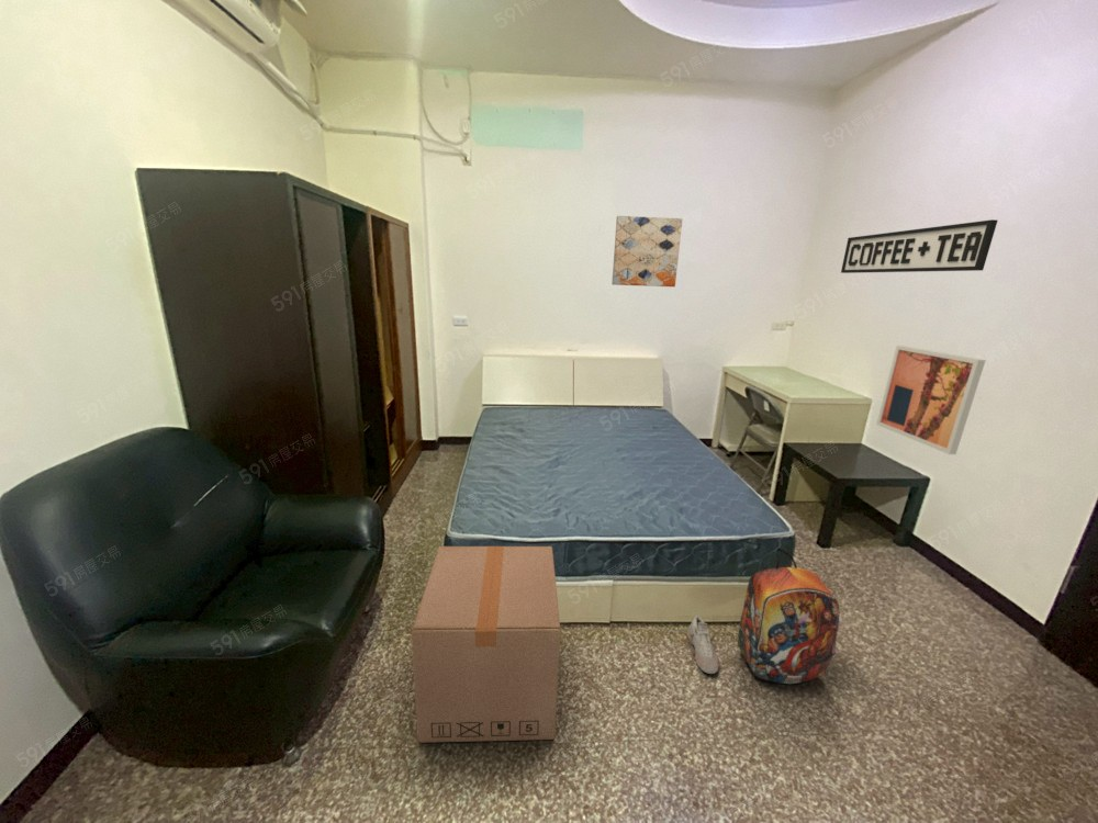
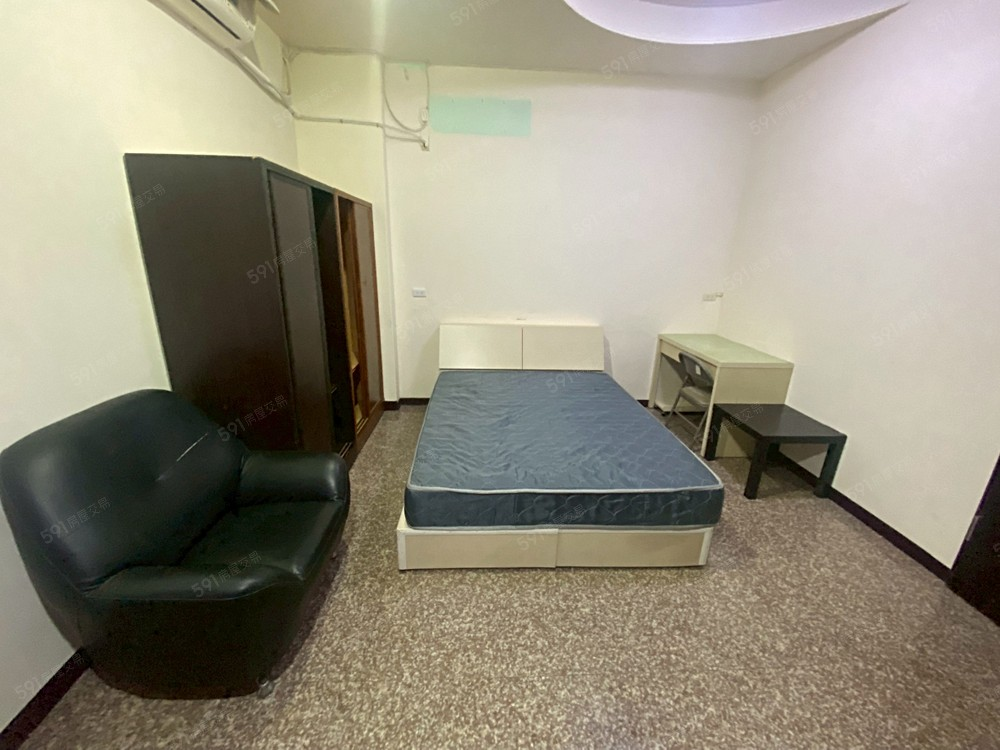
- cardboard box (492, 634)
- backpack (786, 617)
- sign (904, 251)
- wall art (923, 396)
- shoe (704, 641)
- wall art (646, 251)
